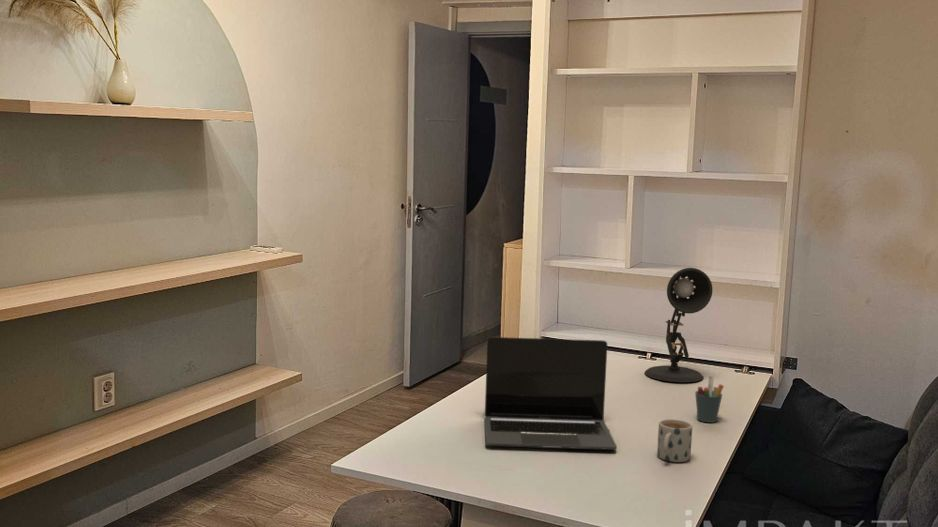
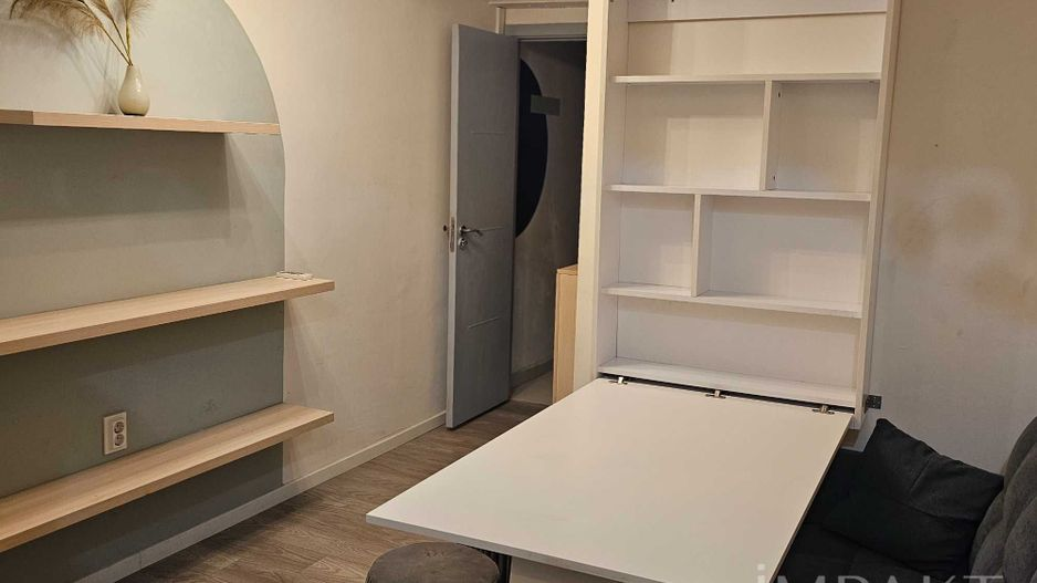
- laptop (549, 391)
- pen holder (708, 399)
- mug (672, 442)
- desk lamp (677, 320)
